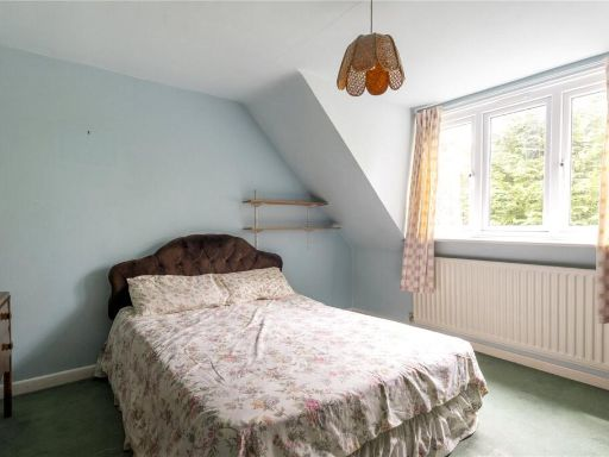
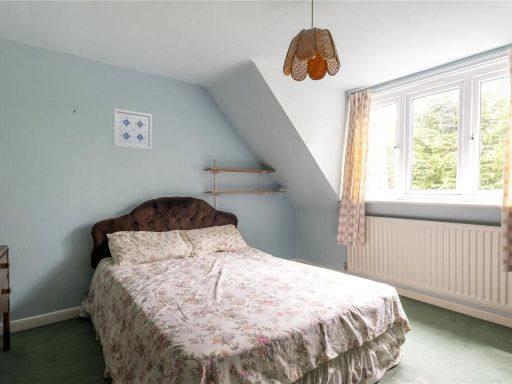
+ wall art (133, 129)
